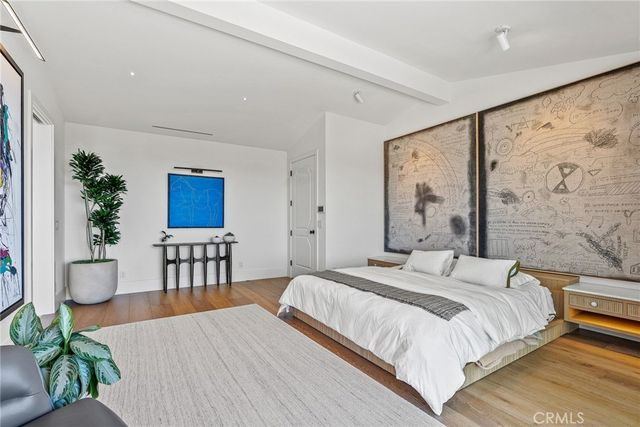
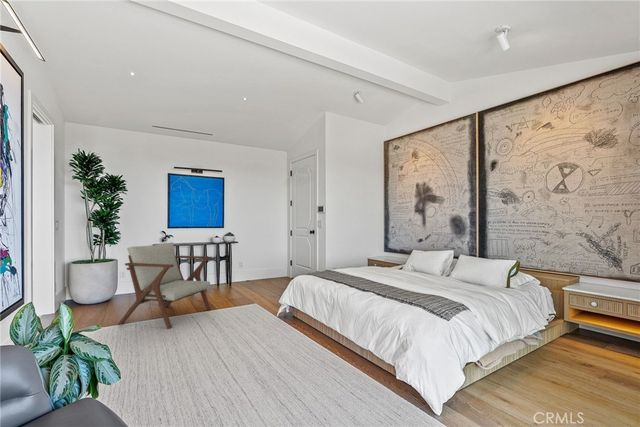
+ lounge chair (168, 280)
